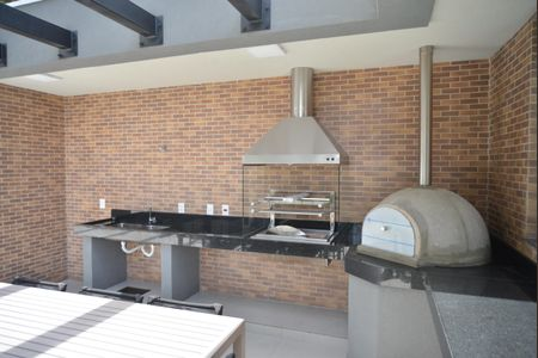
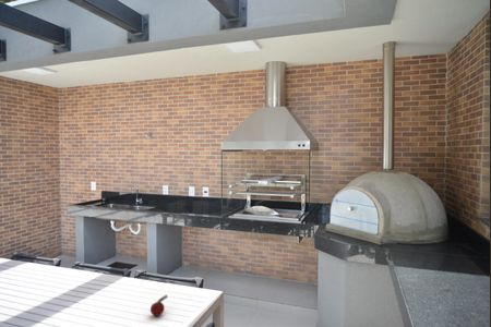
+ fruit (158, 305)
